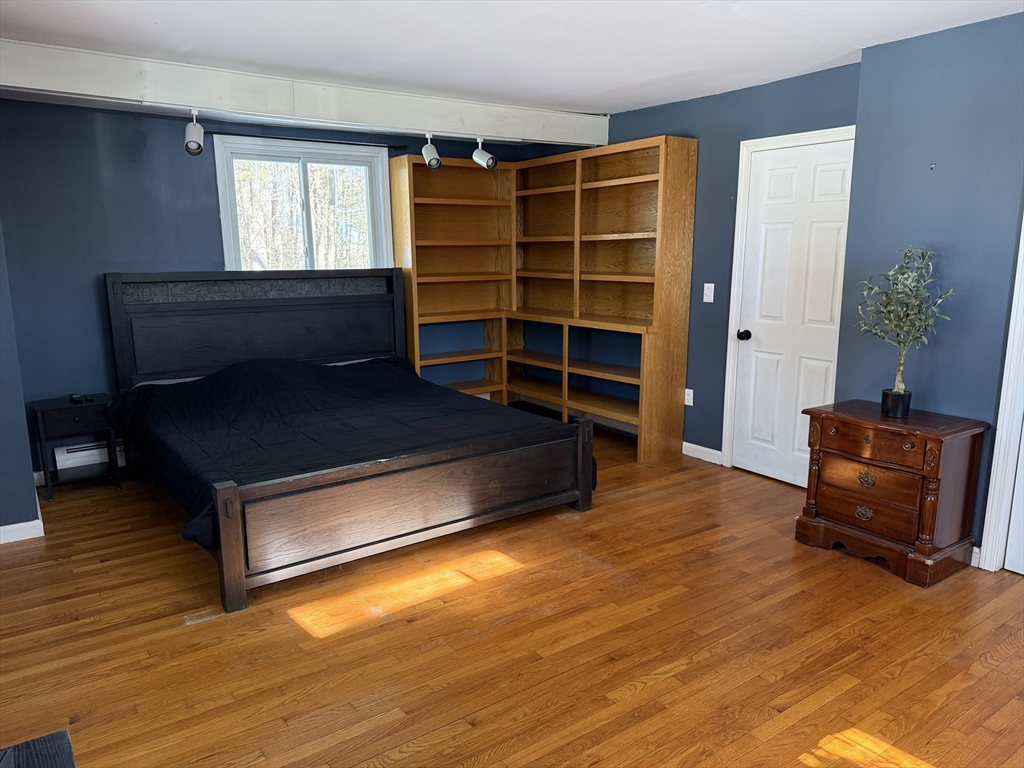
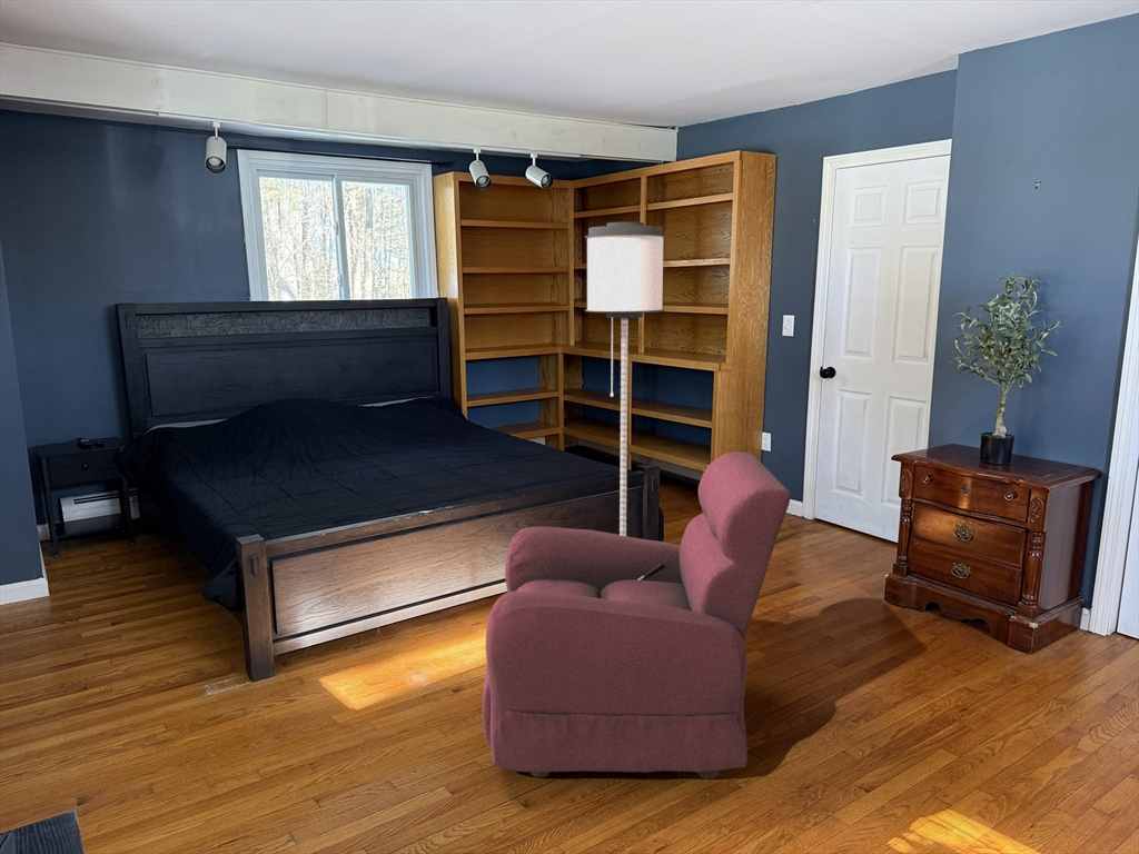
+ floor lamp (623, 425)
+ armchair (625, 599)
